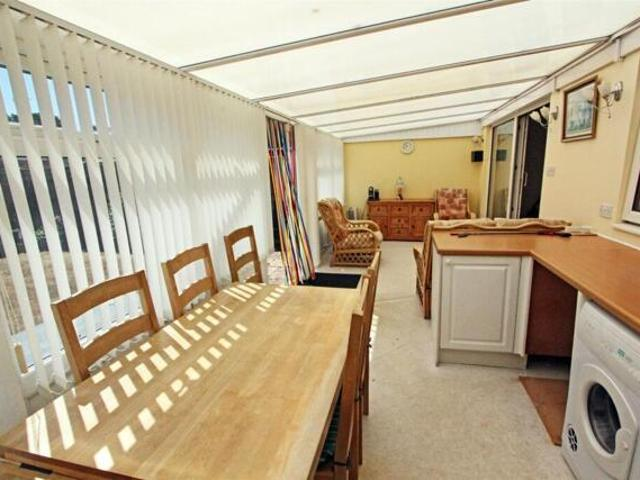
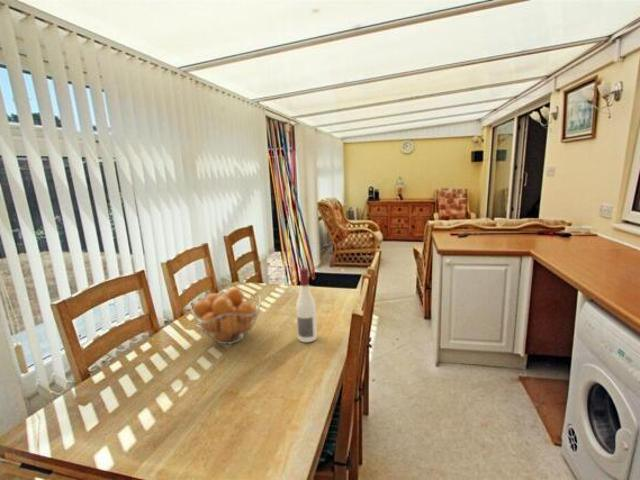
+ fruit basket (228, 315)
+ alcohol (305, 304)
